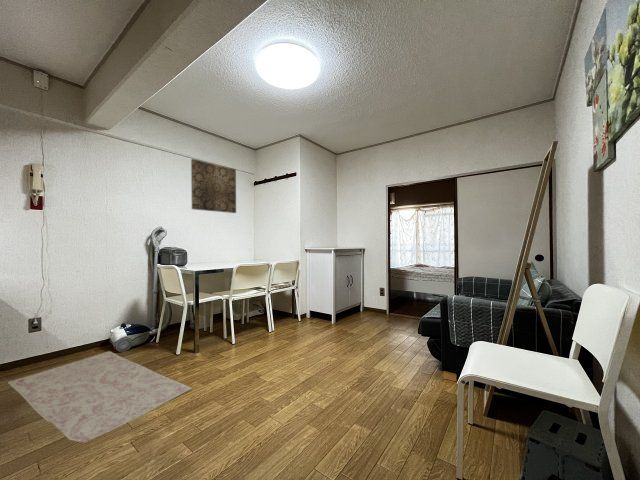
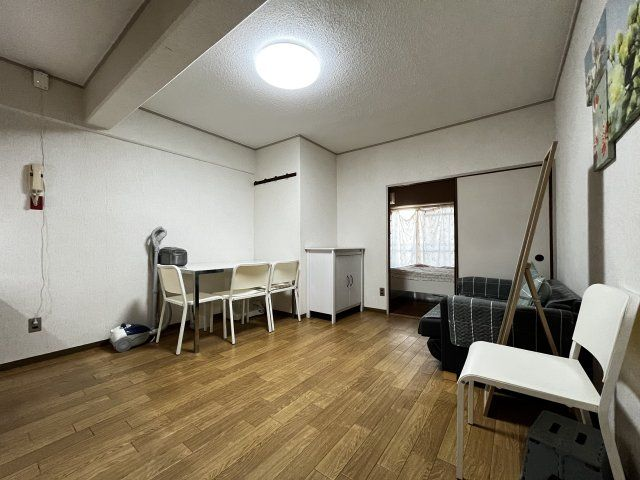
- wall art (215, 187)
- rug (97, 385)
